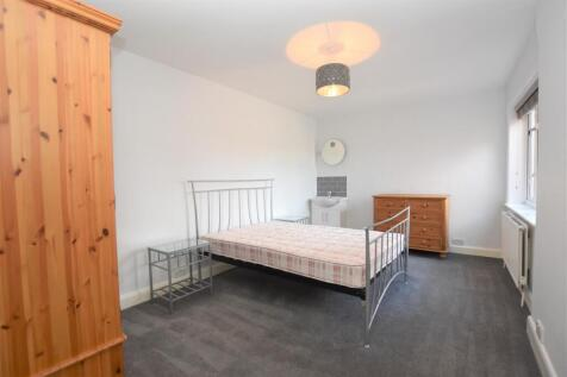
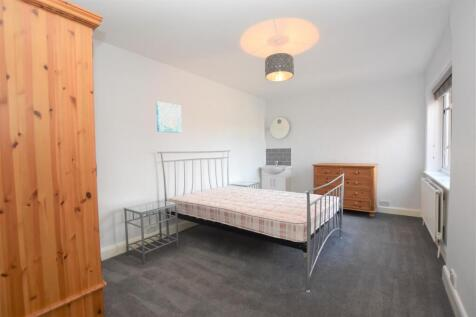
+ wall art (169, 118)
